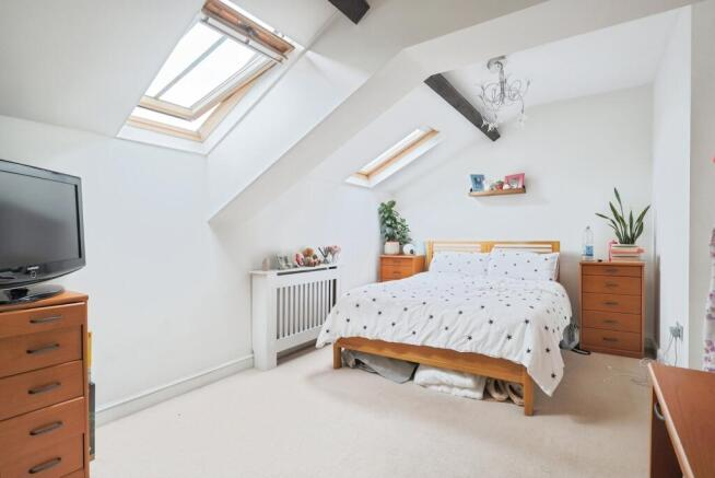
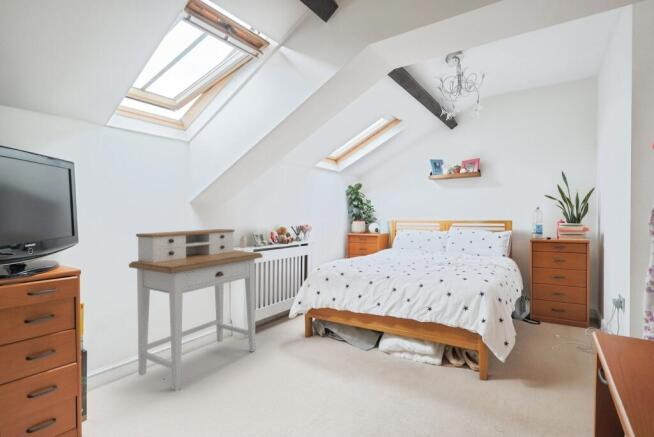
+ desk (198, 289)
